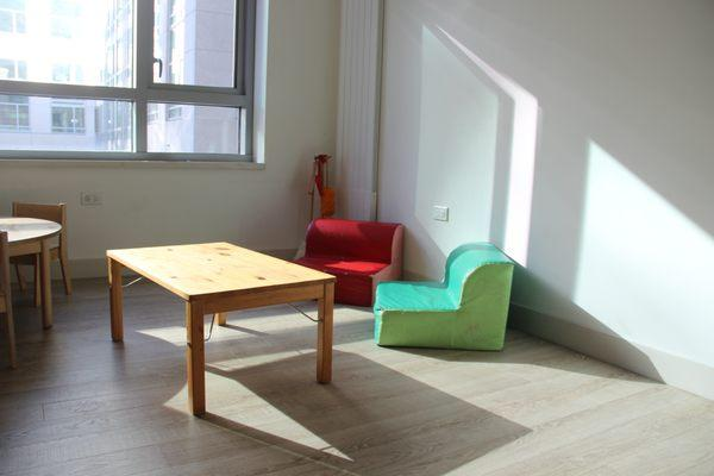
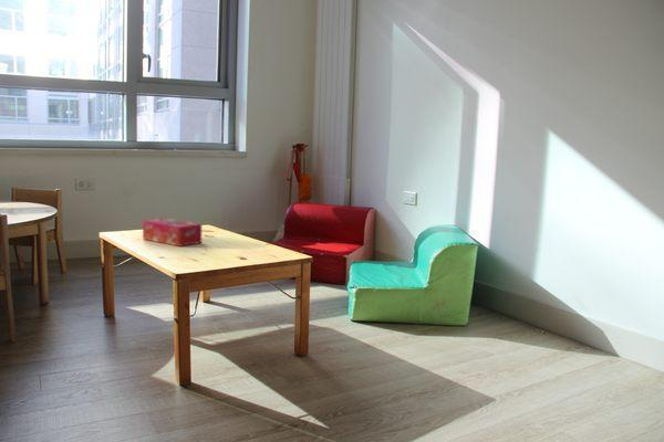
+ tissue box (172, 231)
